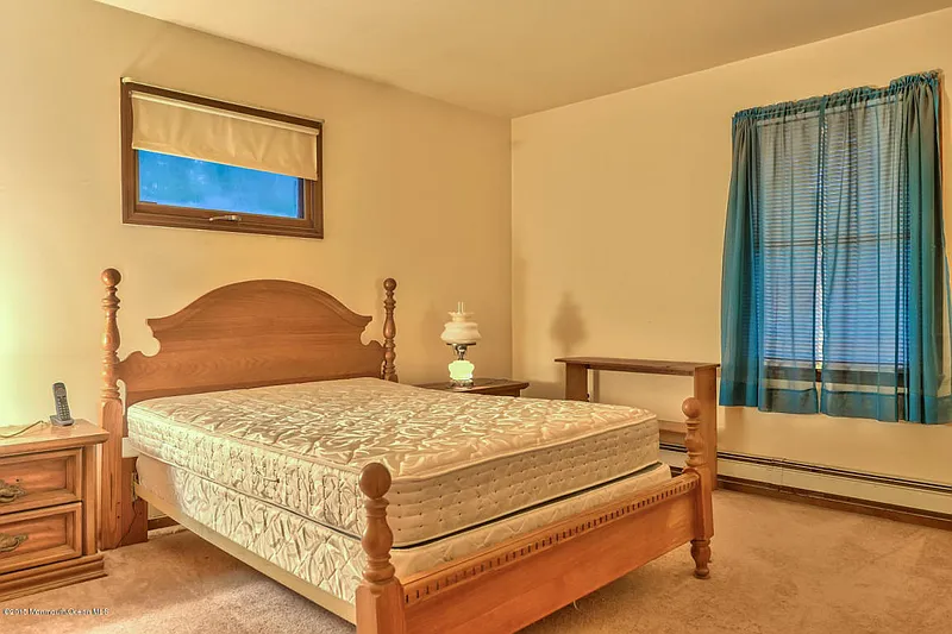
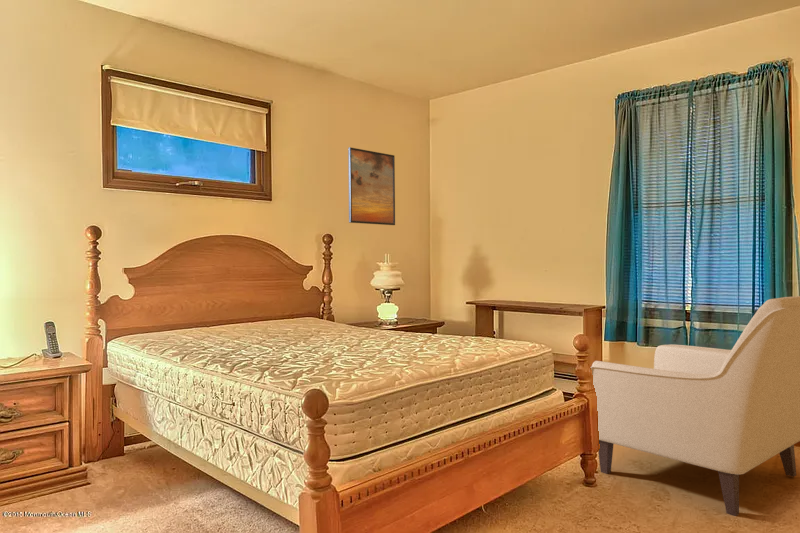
+ chair (711, 385)
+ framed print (372, 187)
